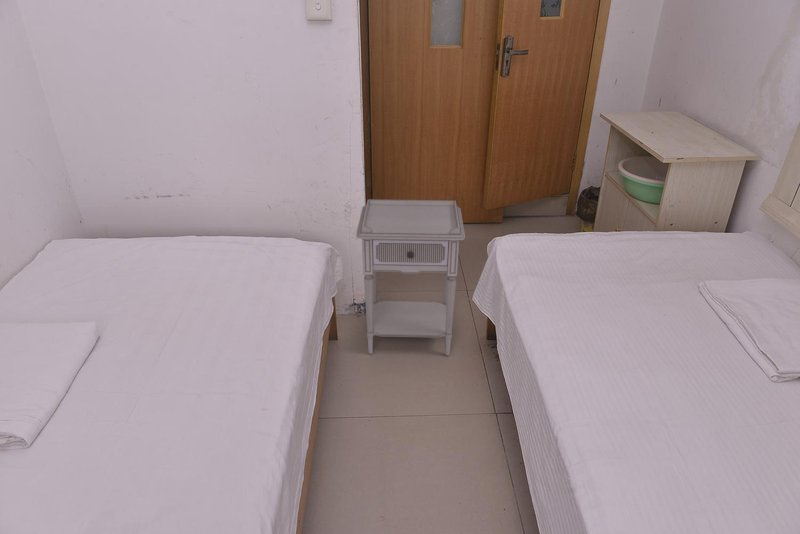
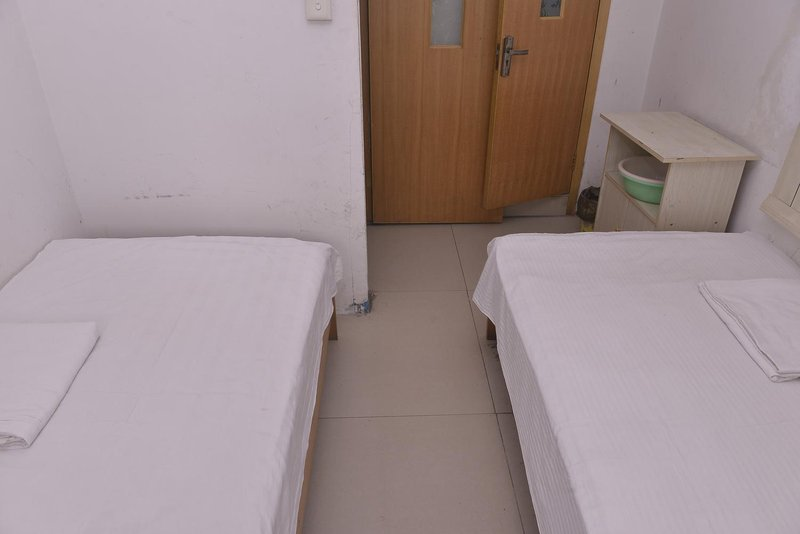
- nightstand (410, 273)
